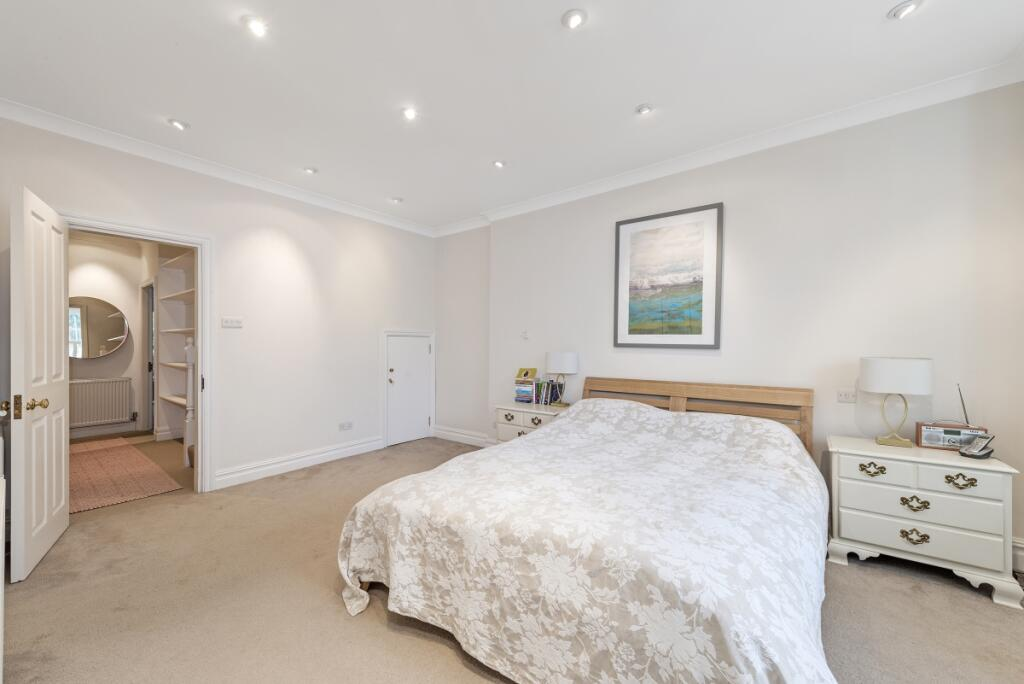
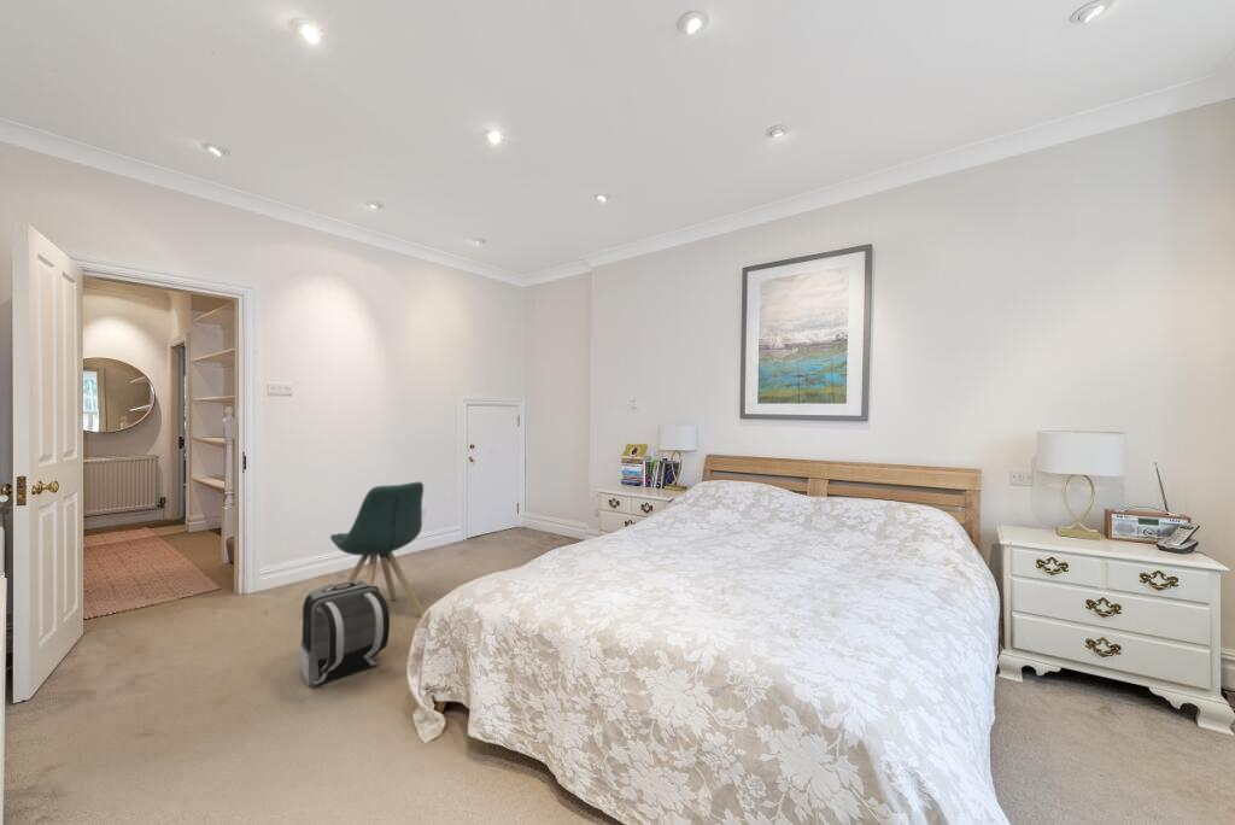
+ backpack (344, 630)
+ chair (379, 548)
